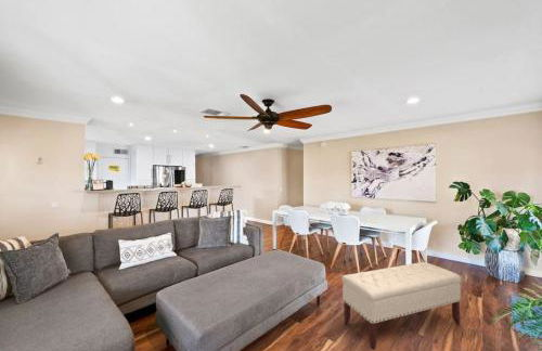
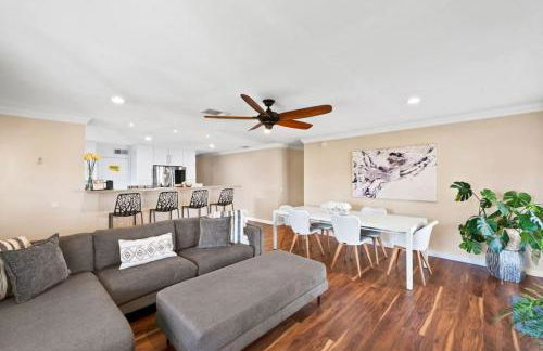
- bench (401, 298)
